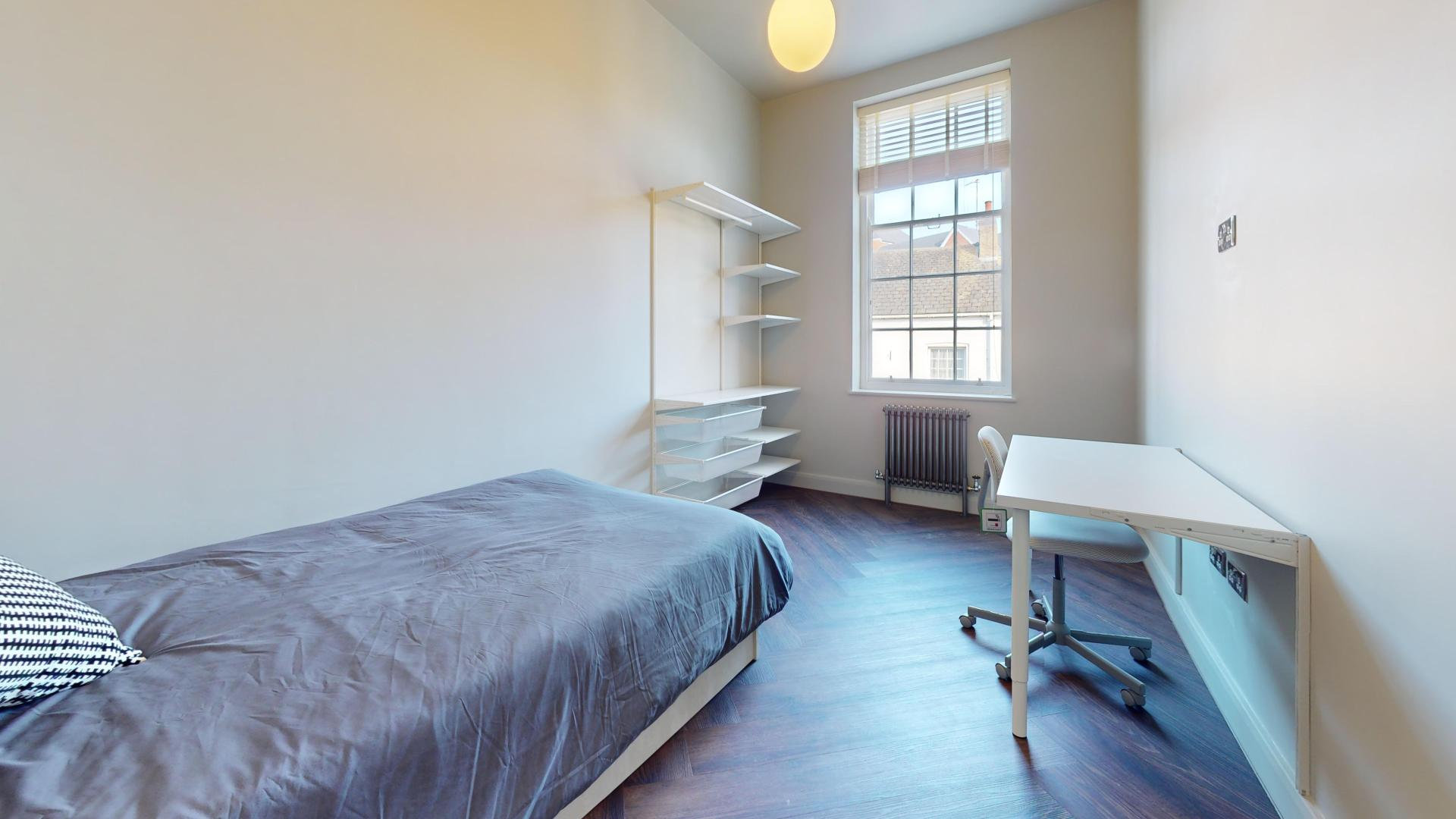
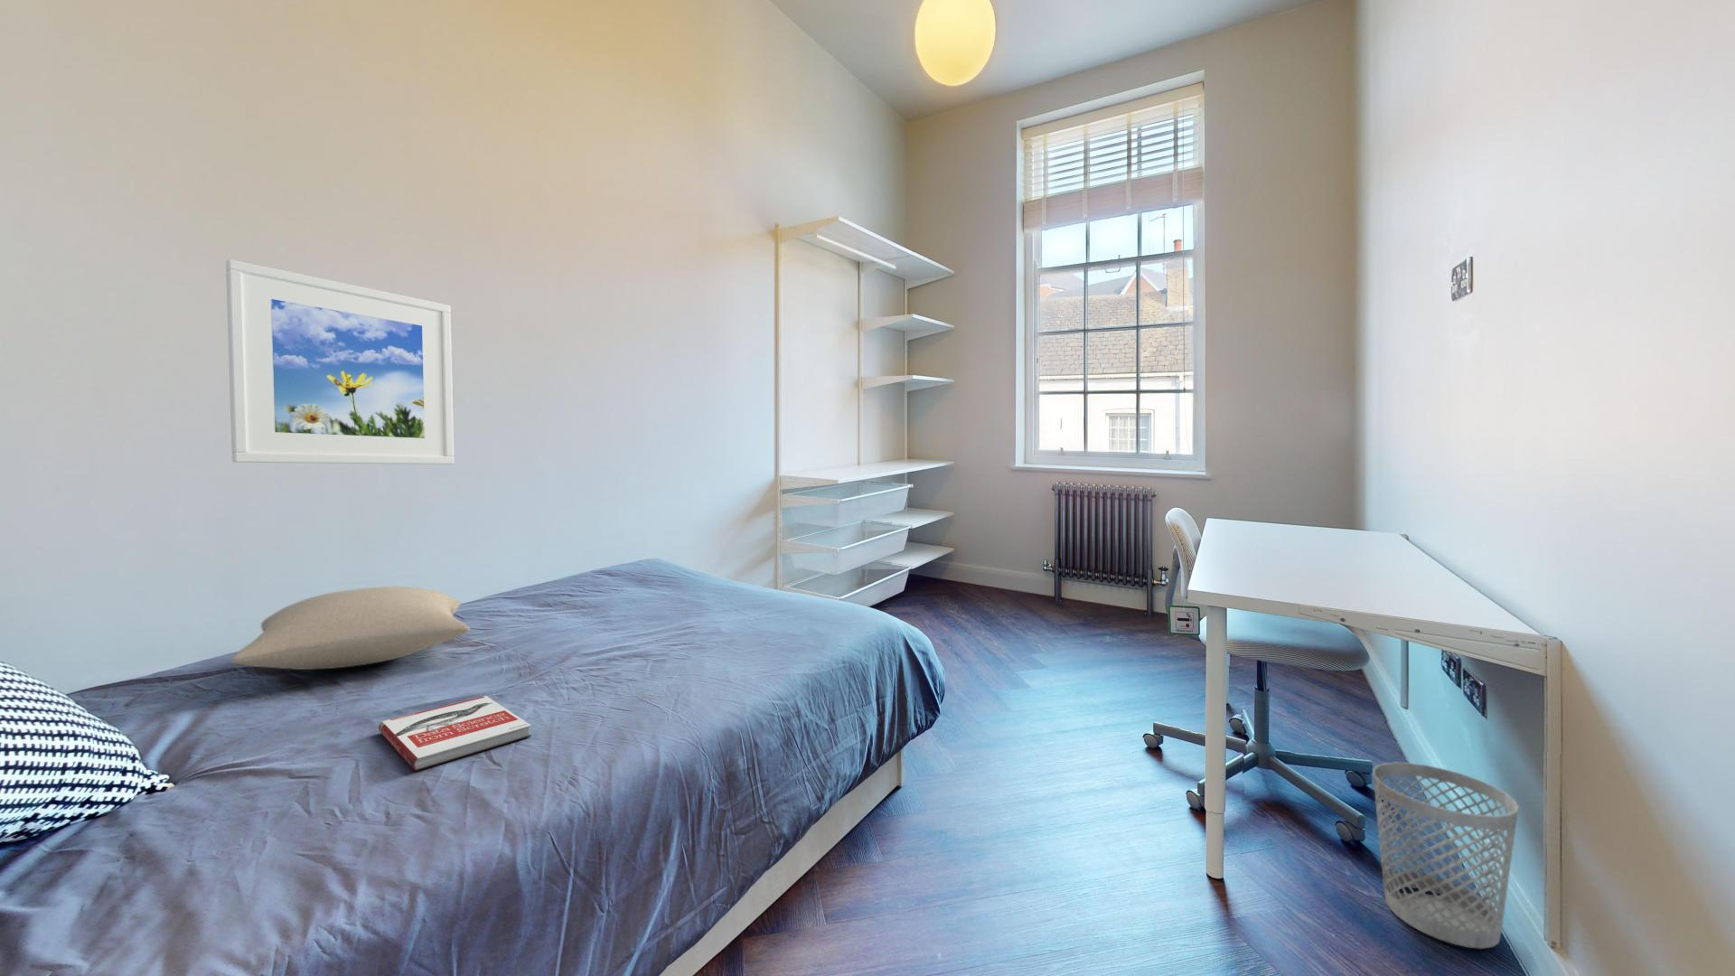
+ pillow (365, 626)
+ book (454, 728)
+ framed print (354, 374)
+ wastebasket (1439, 851)
